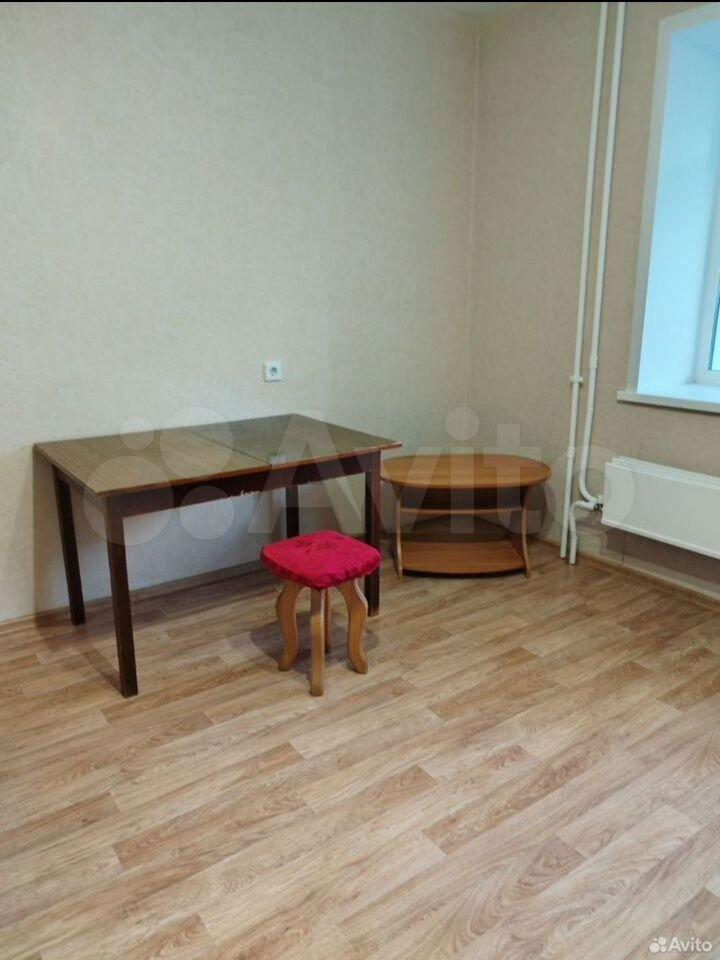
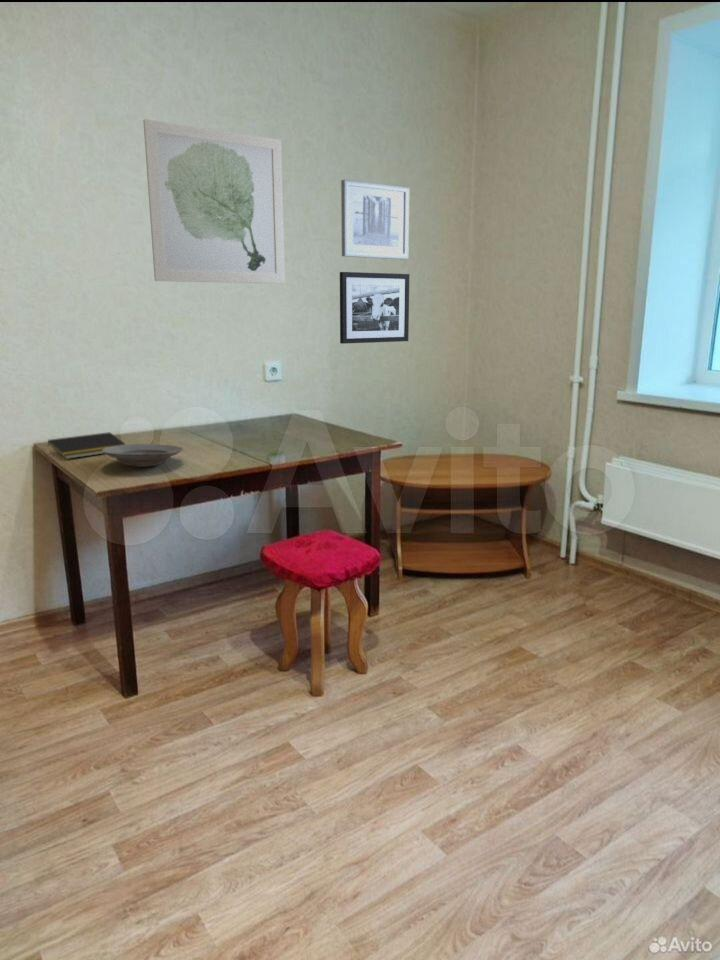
+ plate (143, 455)
+ wall art (376, 221)
+ picture frame (375, 308)
+ notepad (88, 444)
+ wall art (219, 208)
